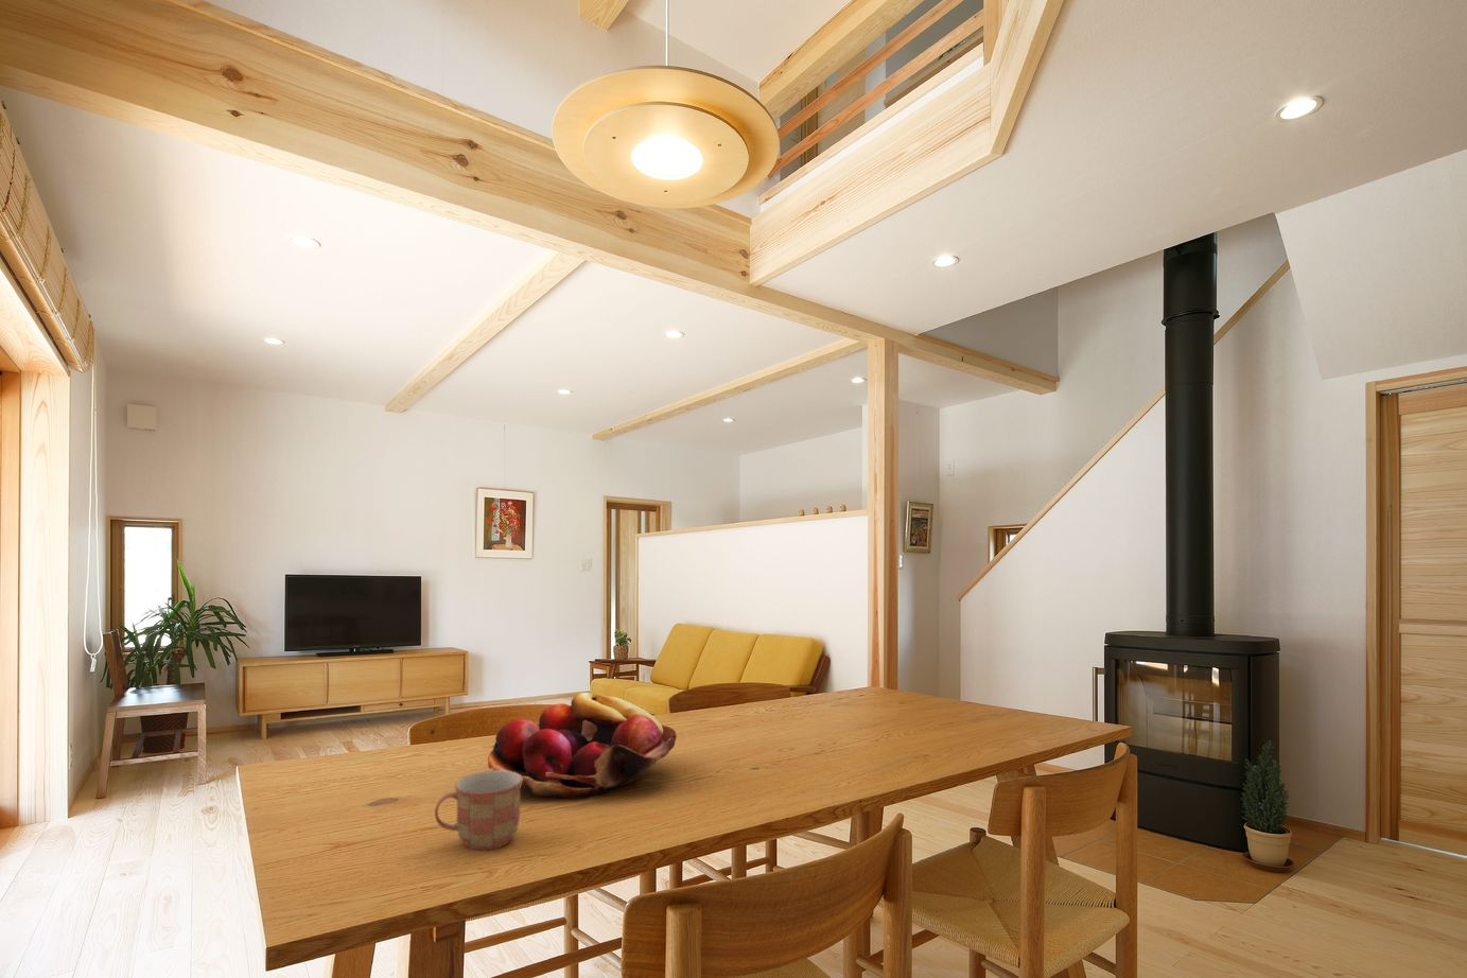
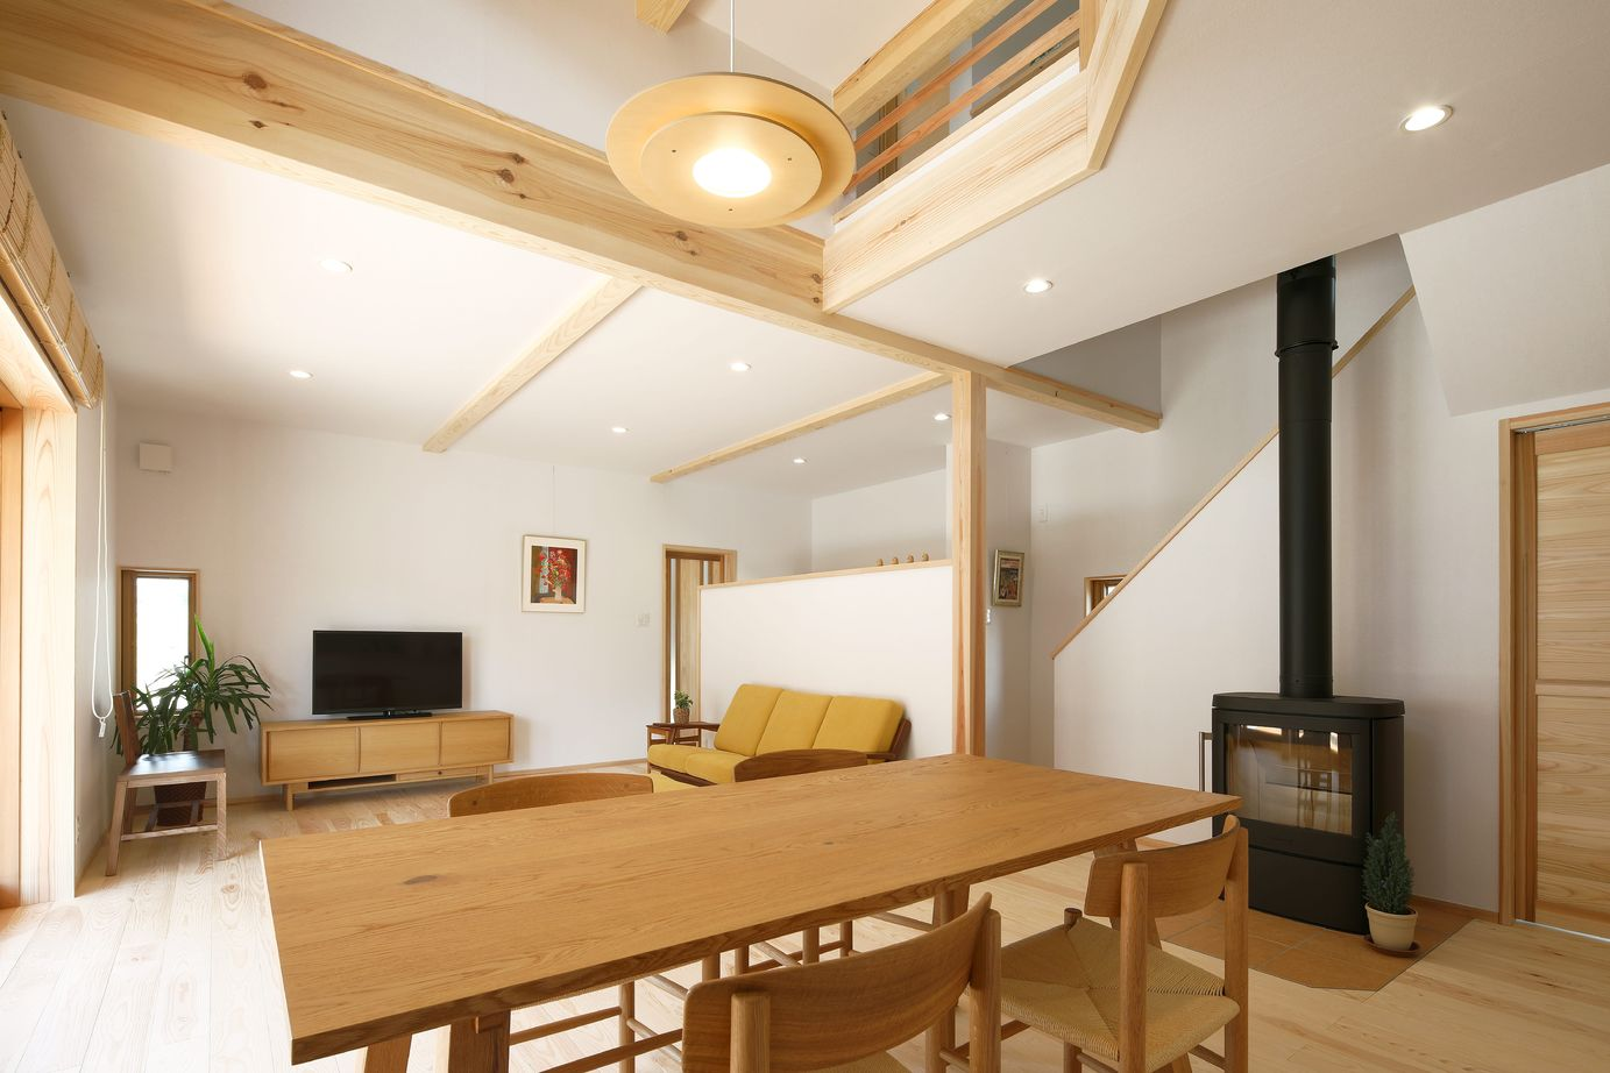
- fruit basket (585, 739)
- mug (478, 810)
